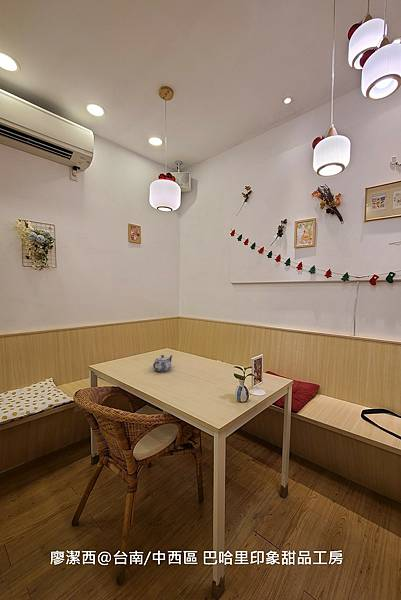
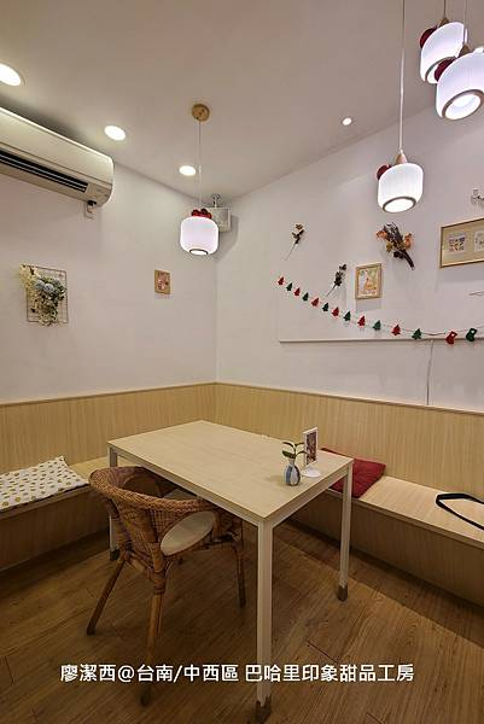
- teapot (163, 362)
